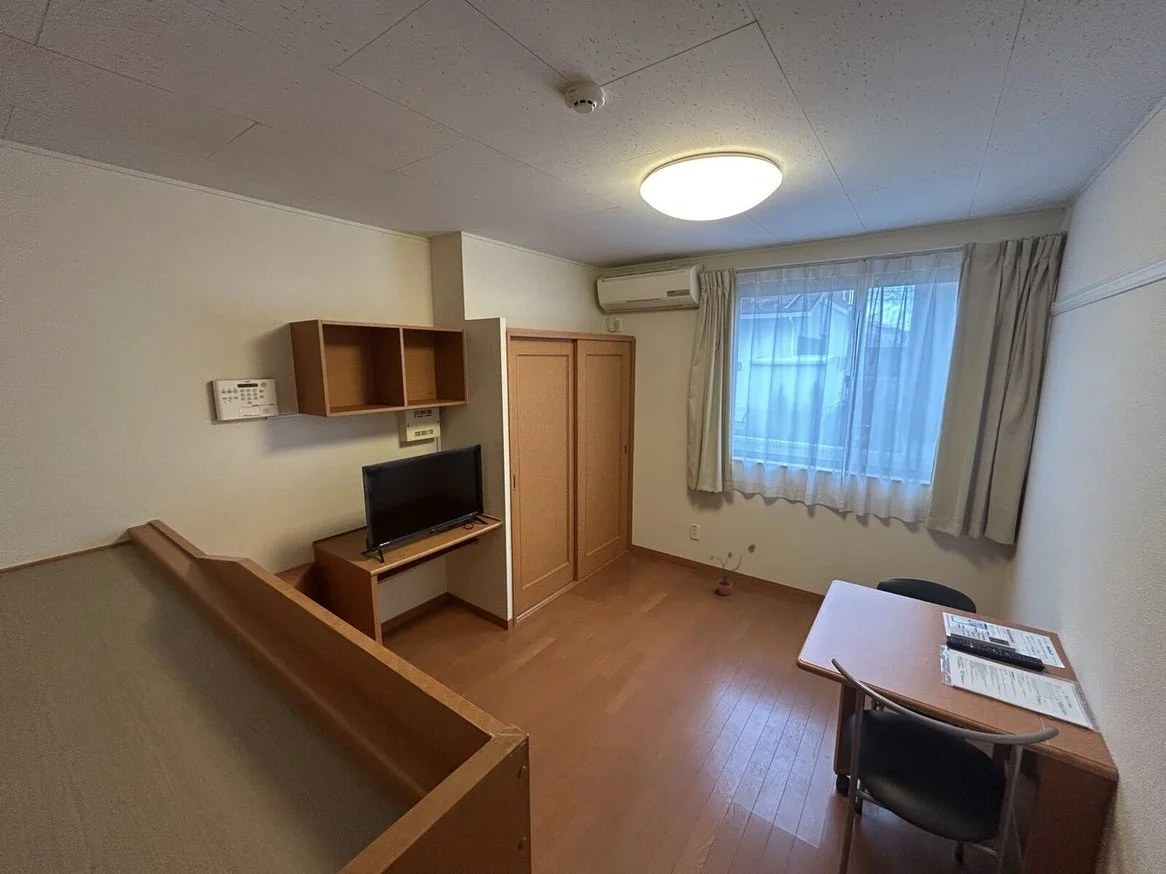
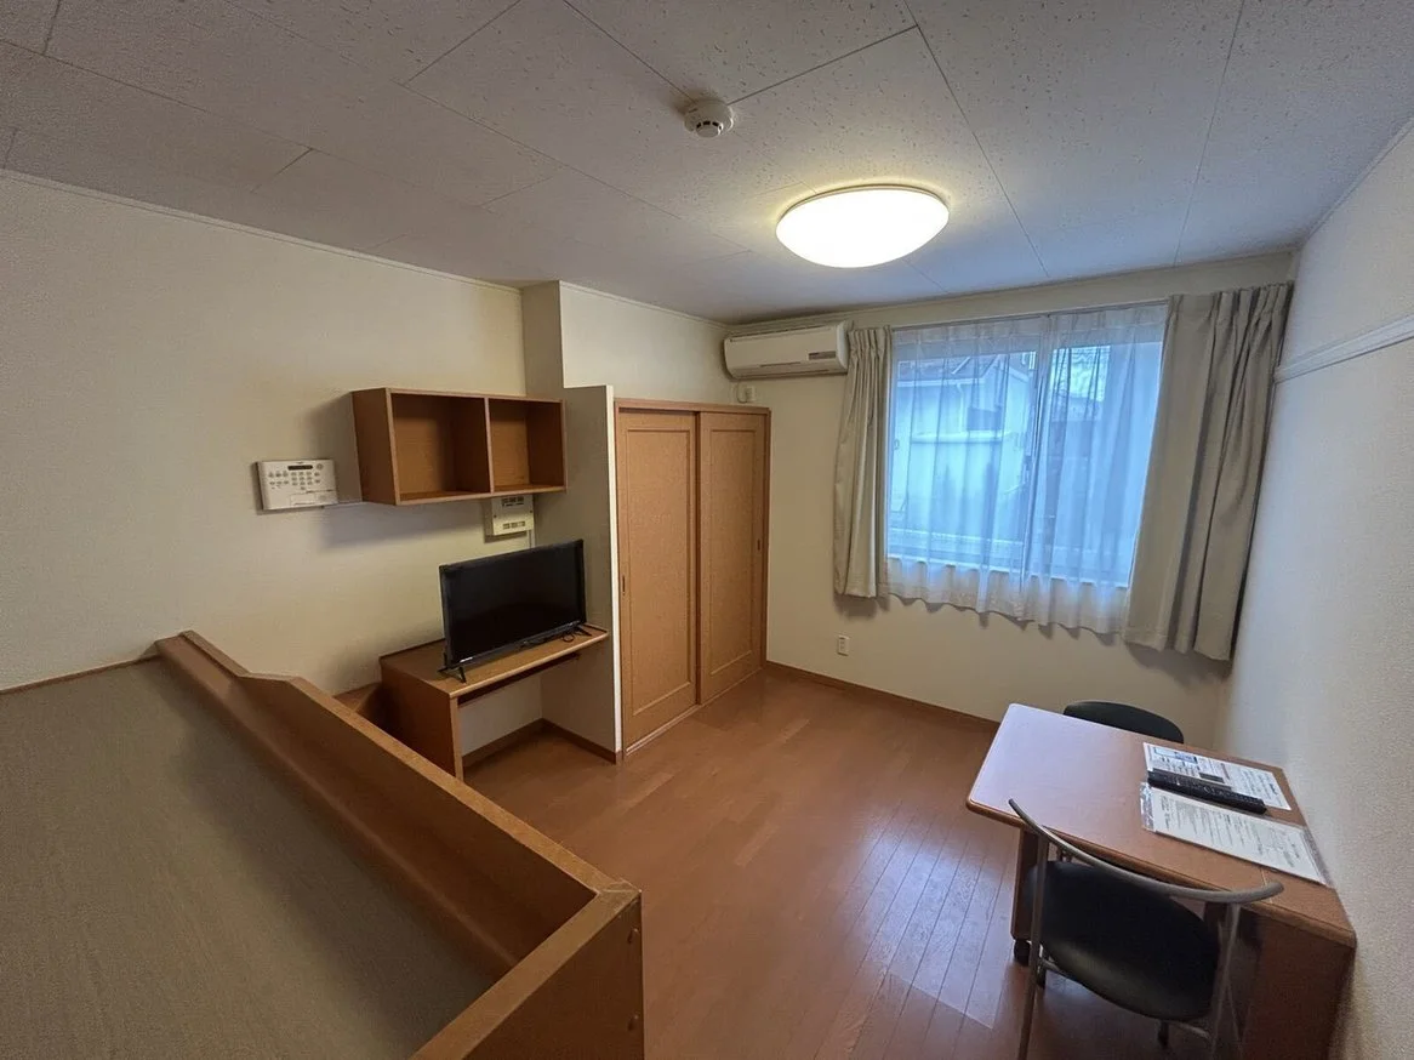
- potted plant (730, 571)
